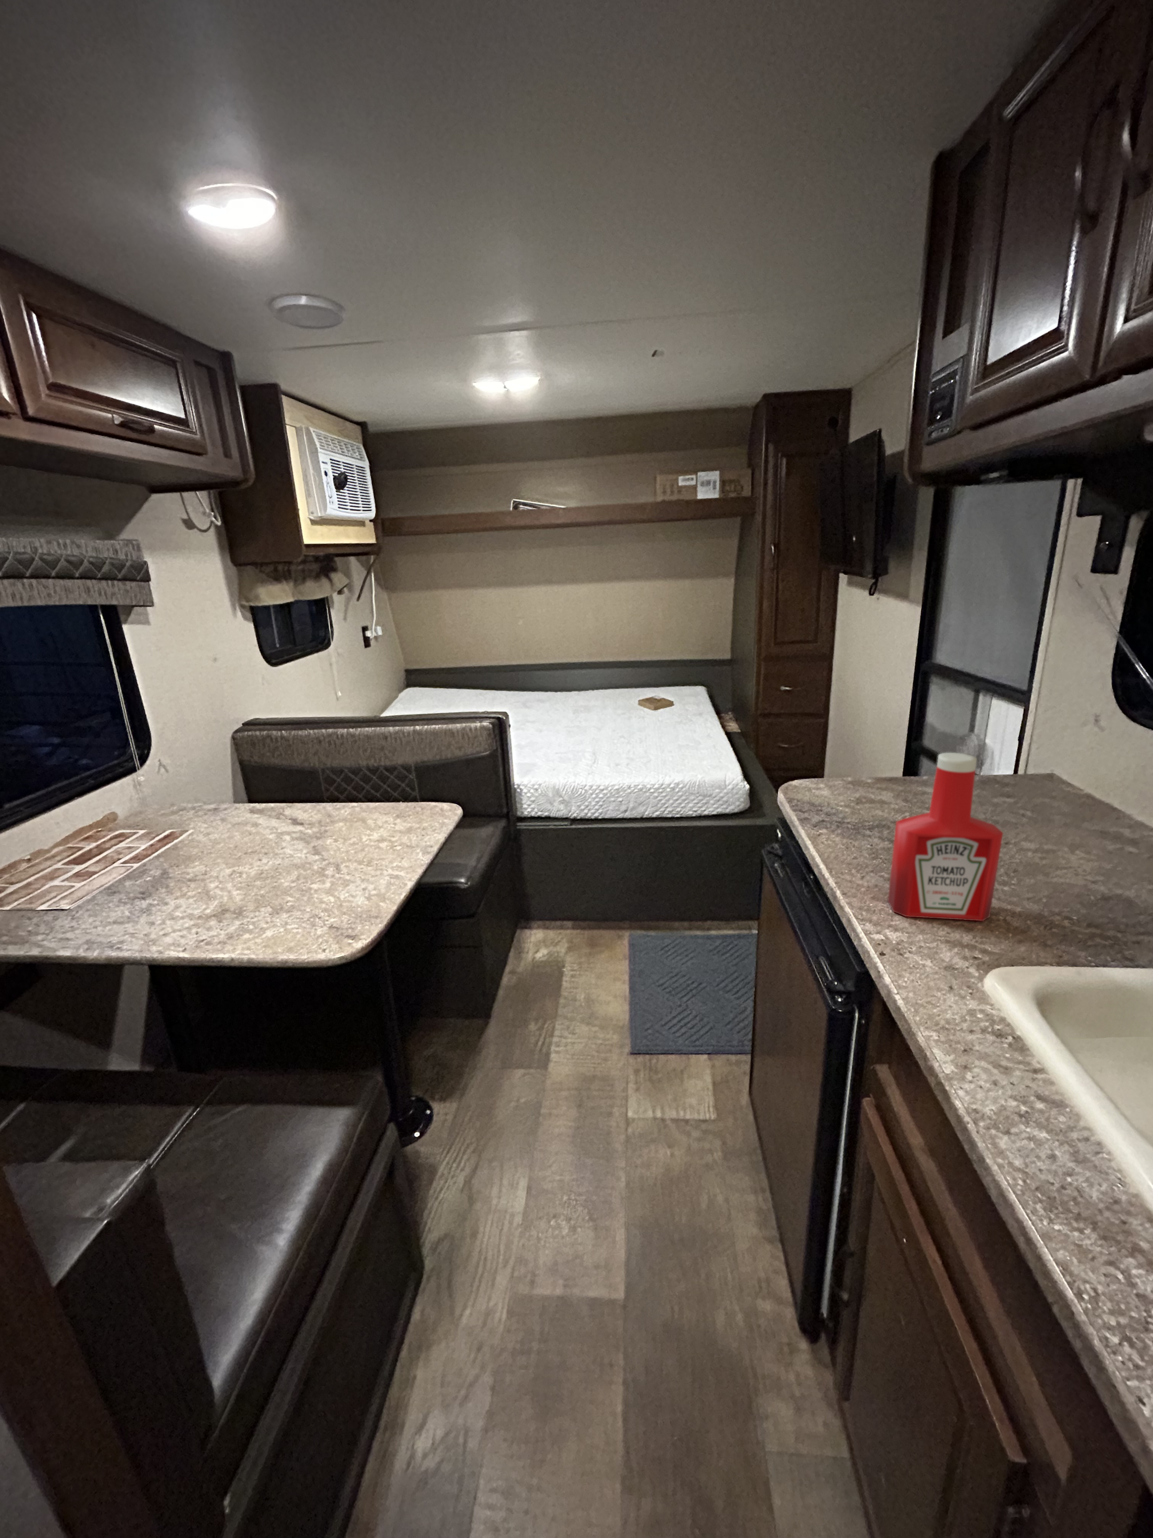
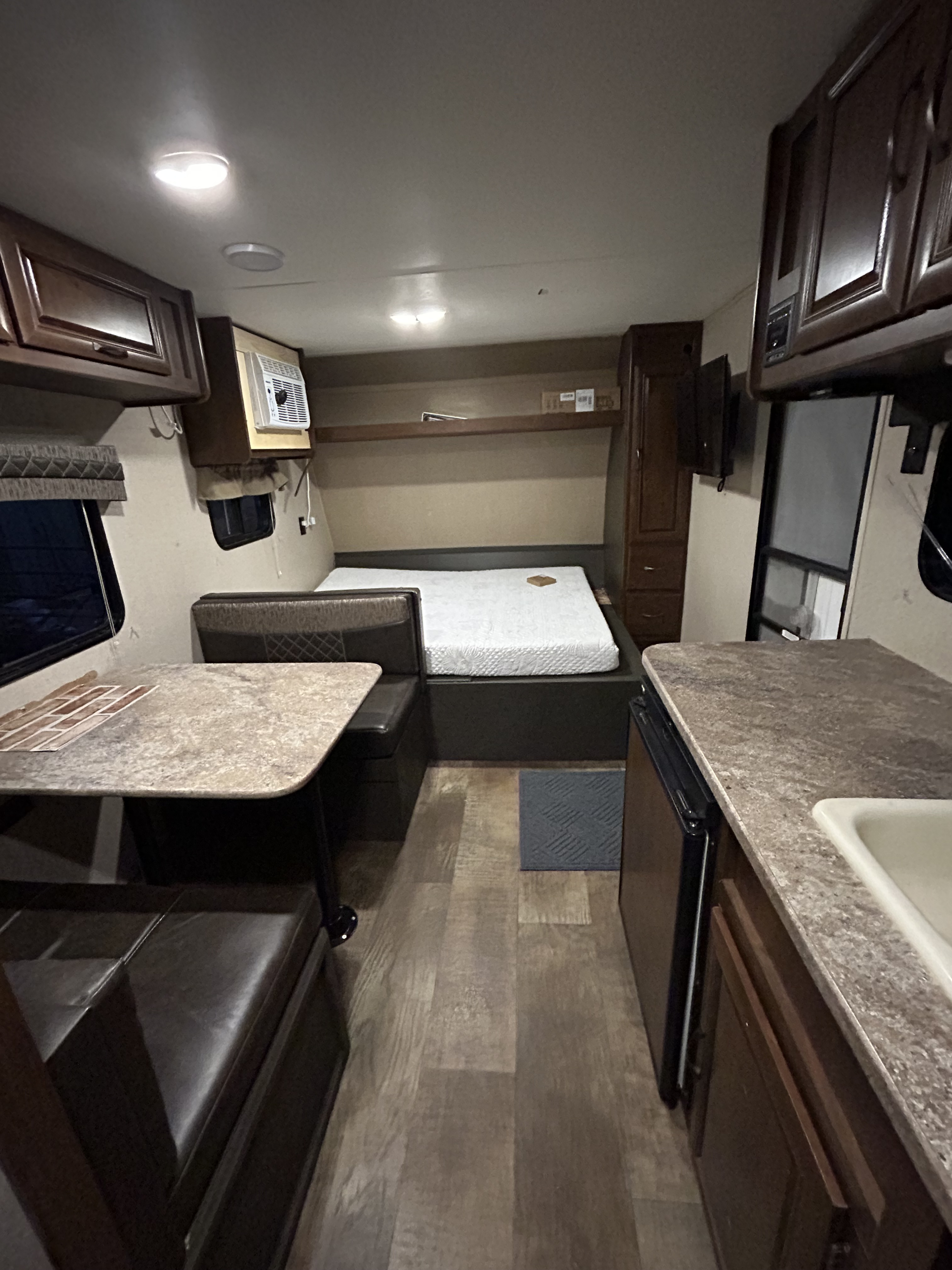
- soap bottle (947, 836)
